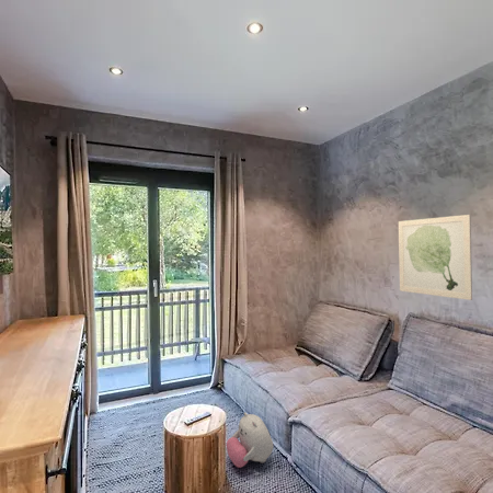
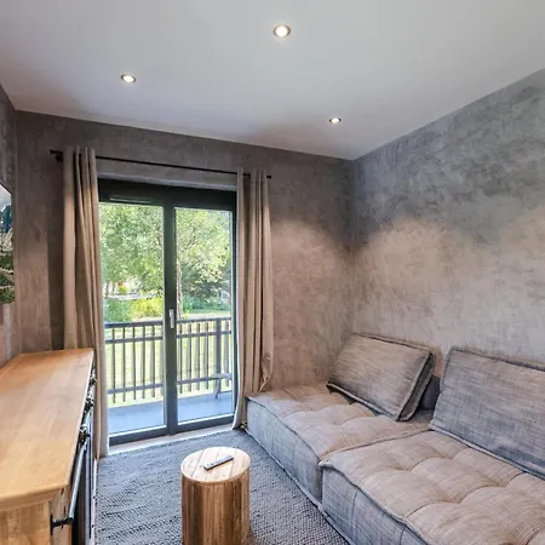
- wall art (431, 256)
- plush toy (250, 438)
